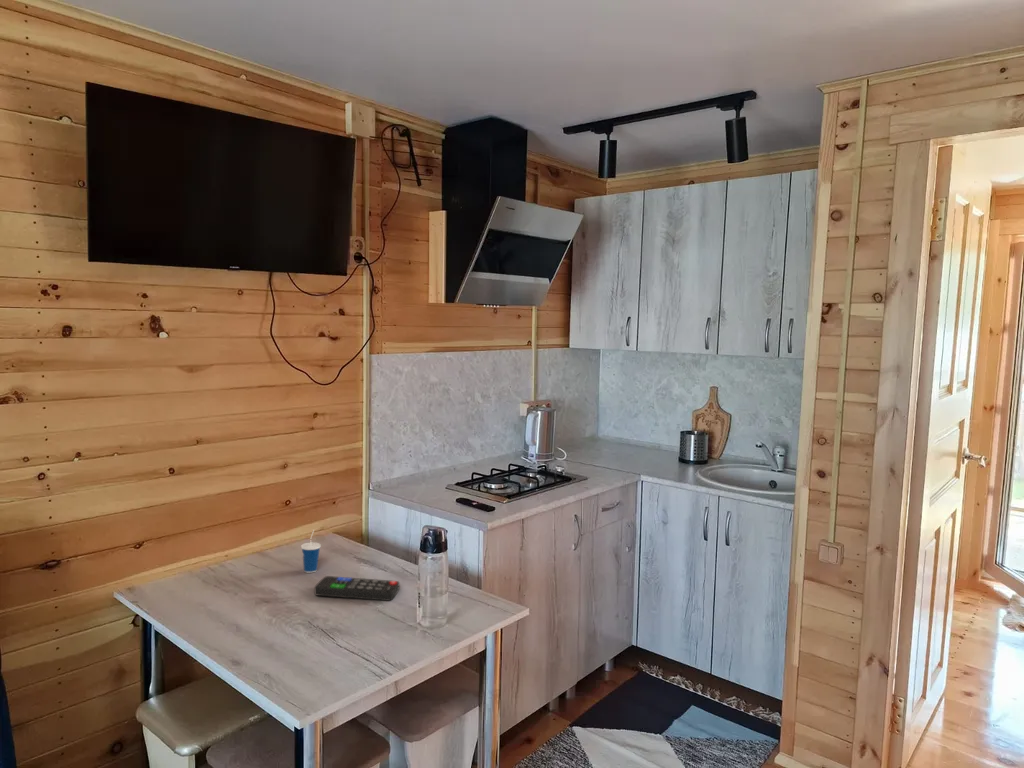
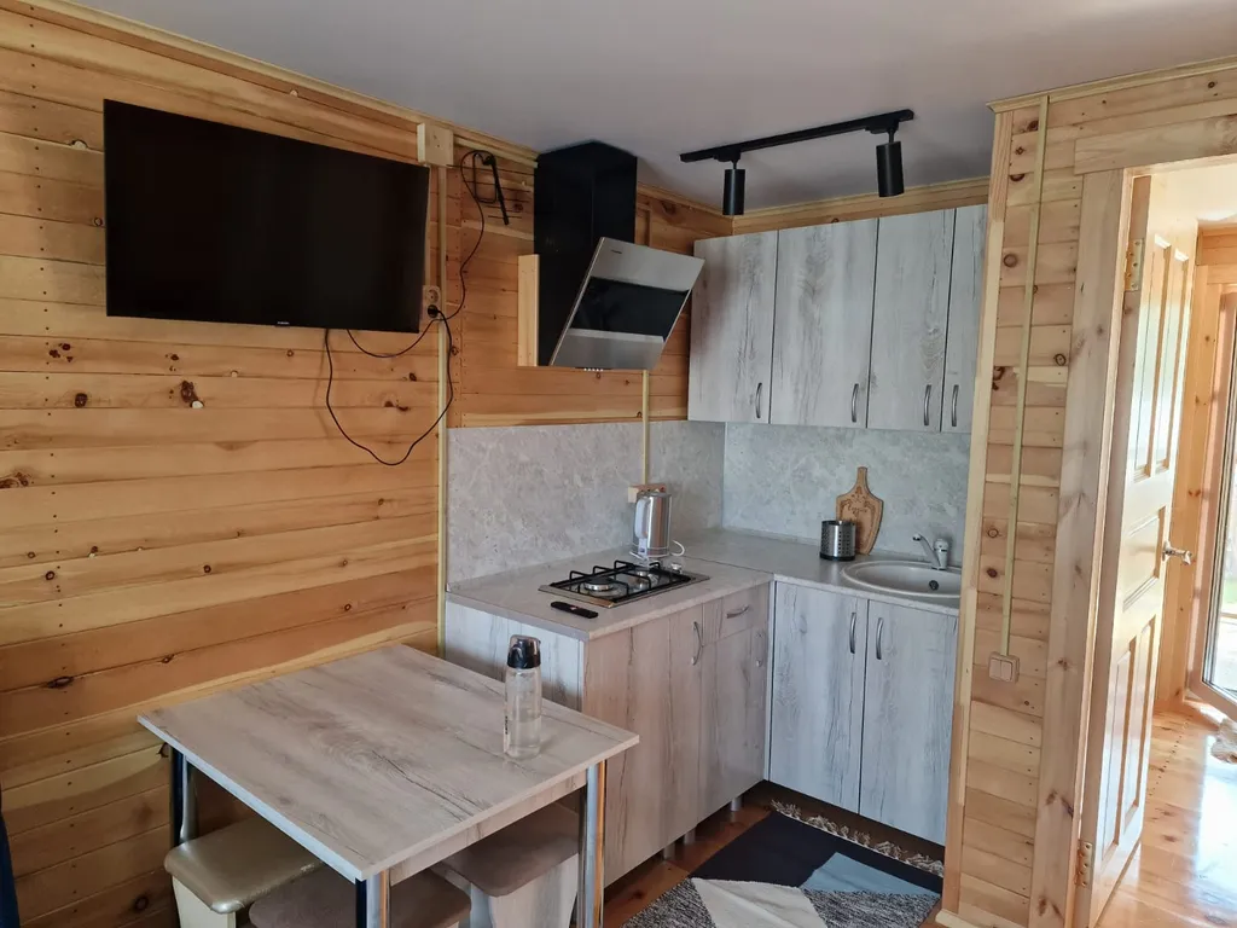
- remote control (357, 587)
- cup (310, 550)
